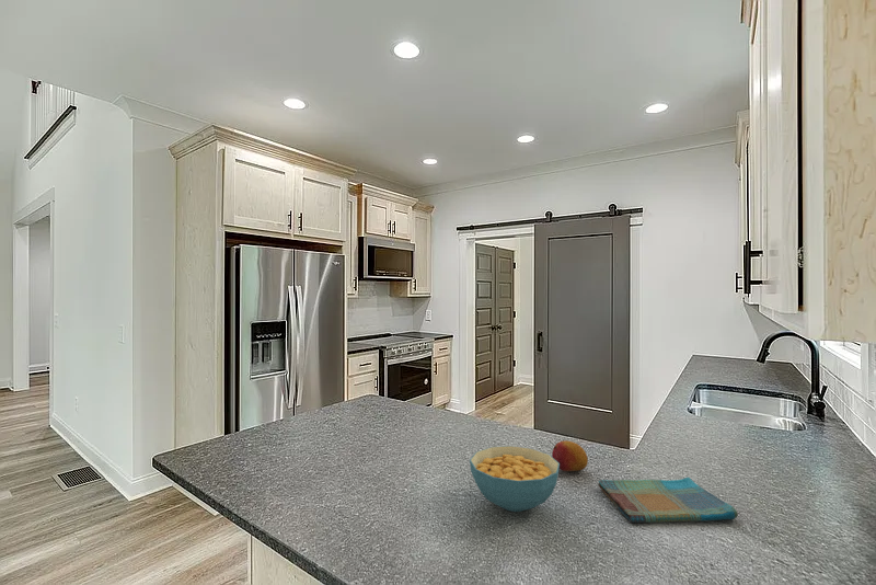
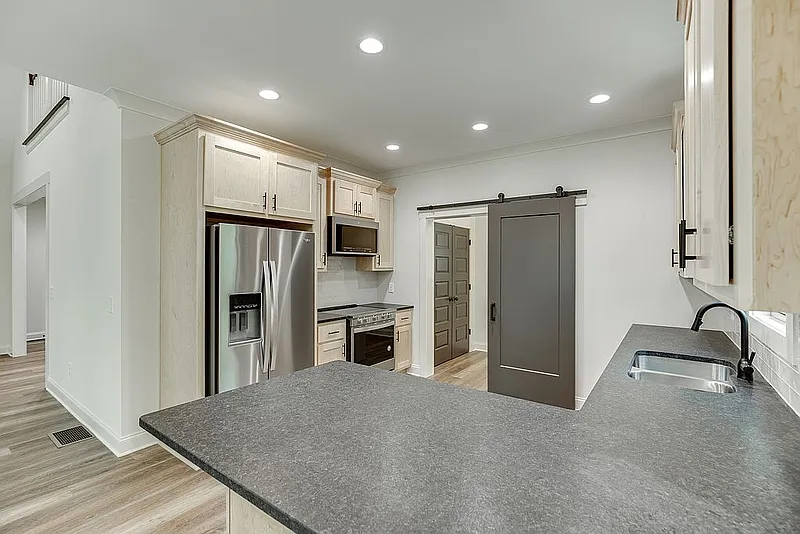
- dish towel (662, 497)
- fruit (569, 456)
- cereal bowl (514, 483)
